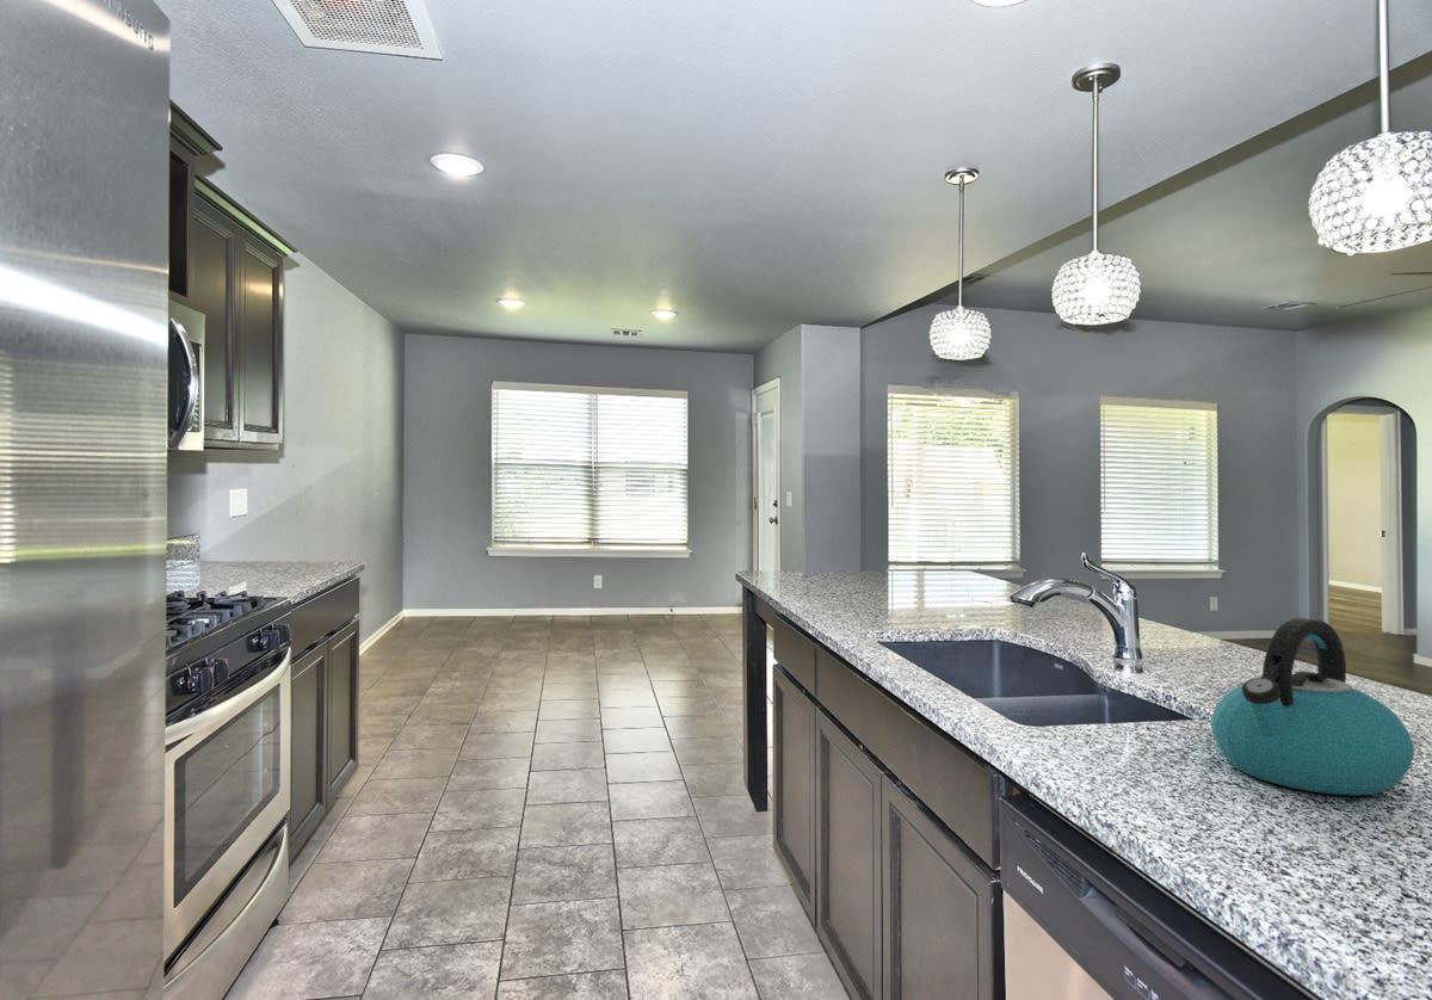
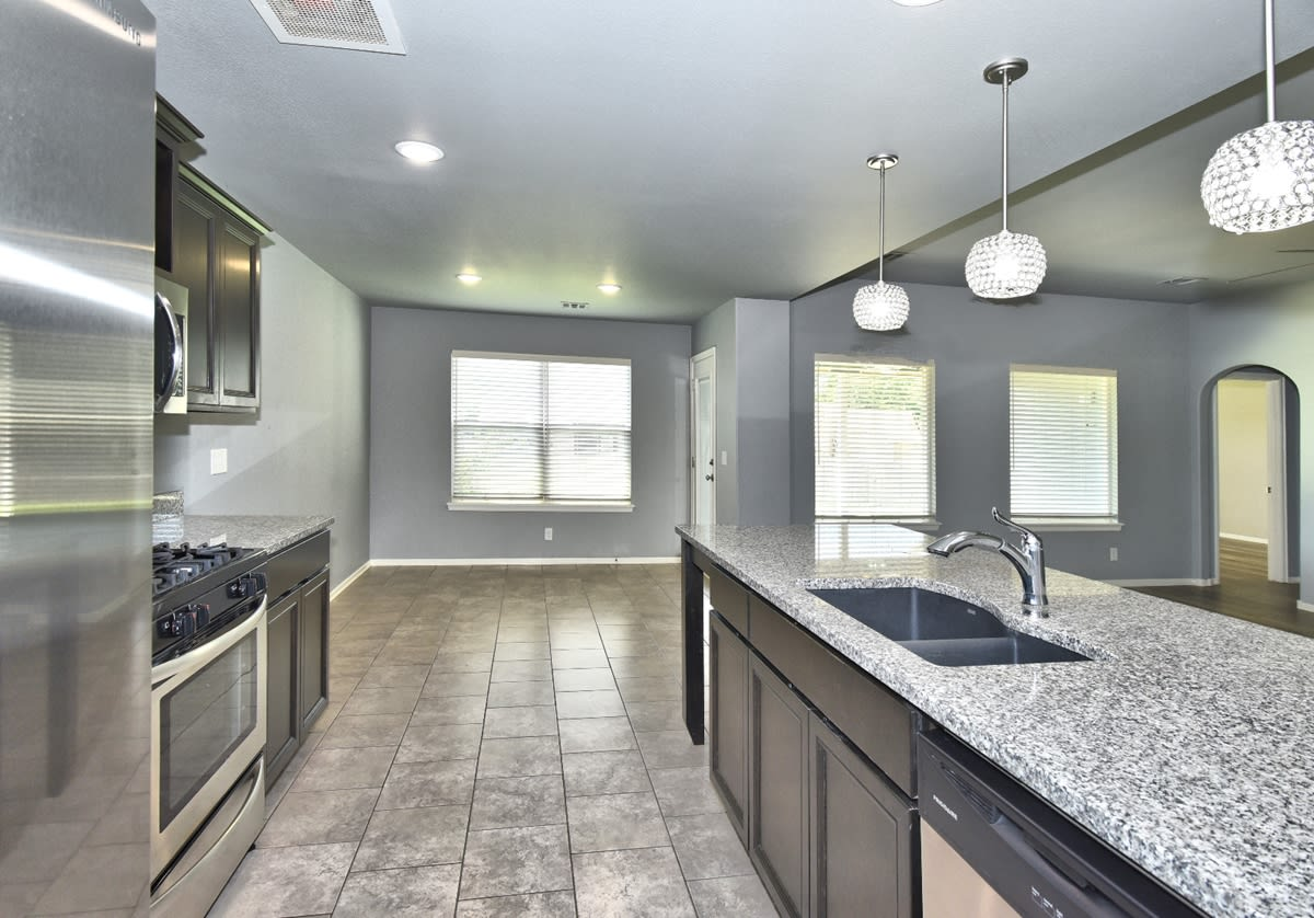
- kettle (1300, 697)
